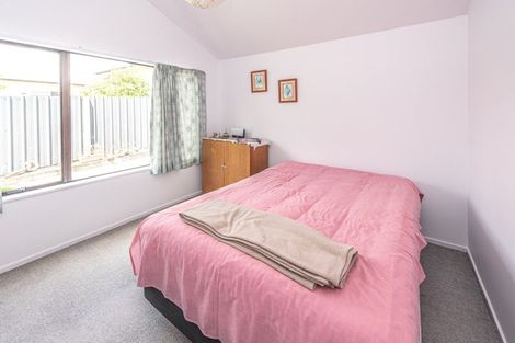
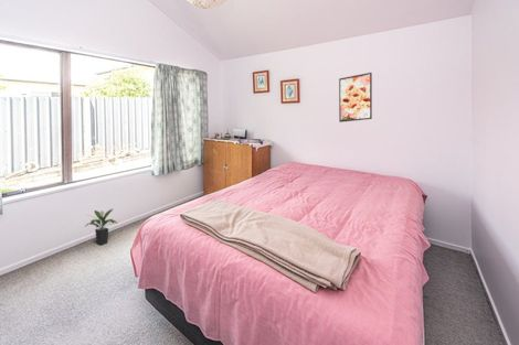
+ potted plant (100, 226)
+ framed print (354, 98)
